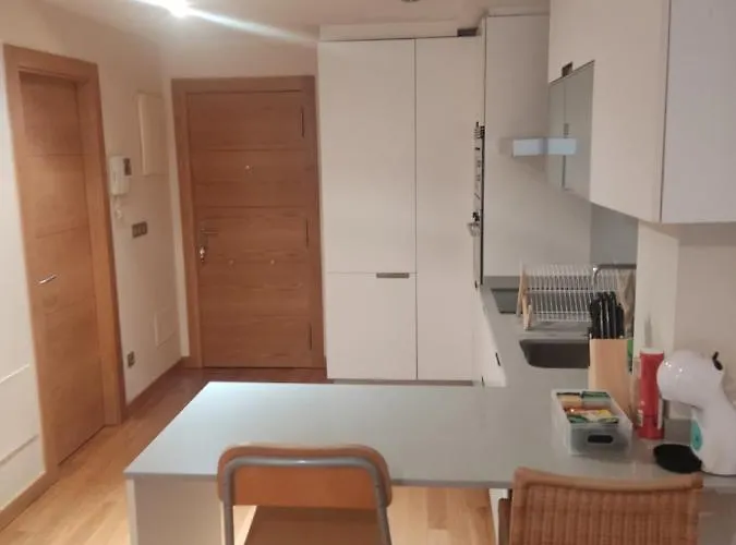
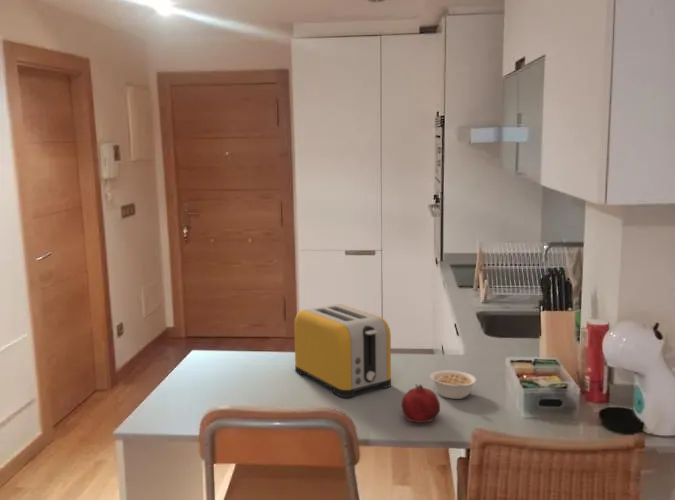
+ fruit (420, 401)
+ toaster (342, 346)
+ legume (454, 384)
